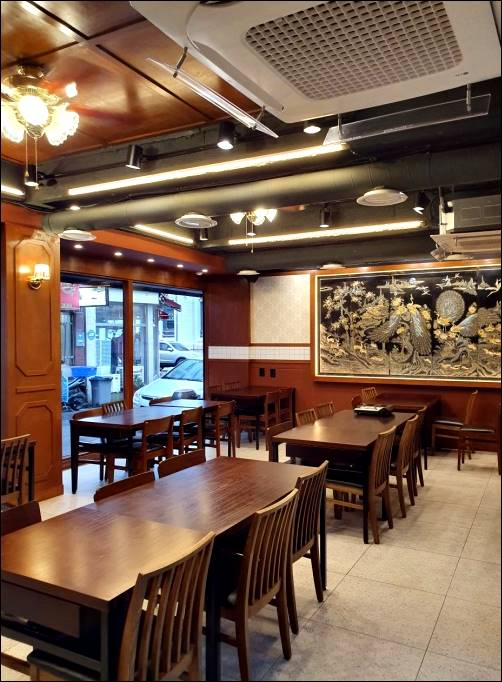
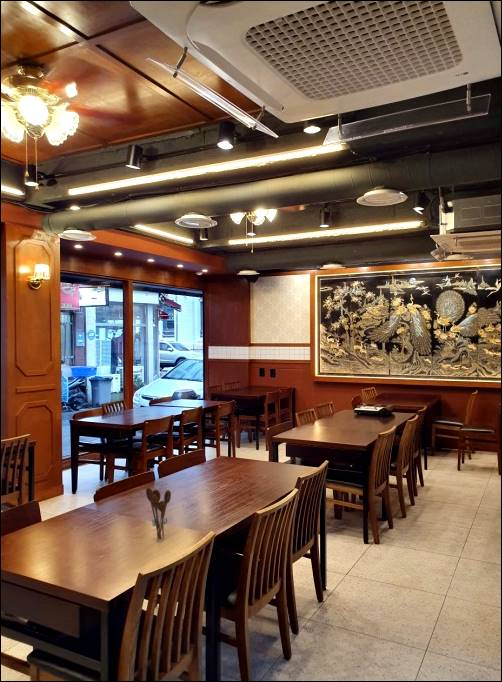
+ utensil holder (157, 512)
